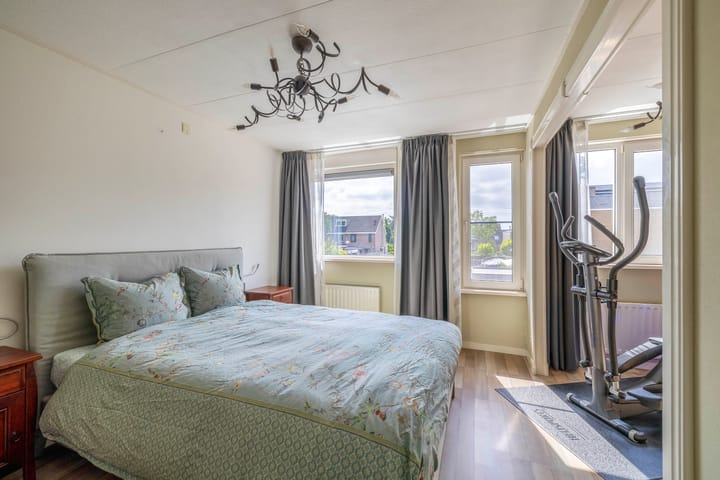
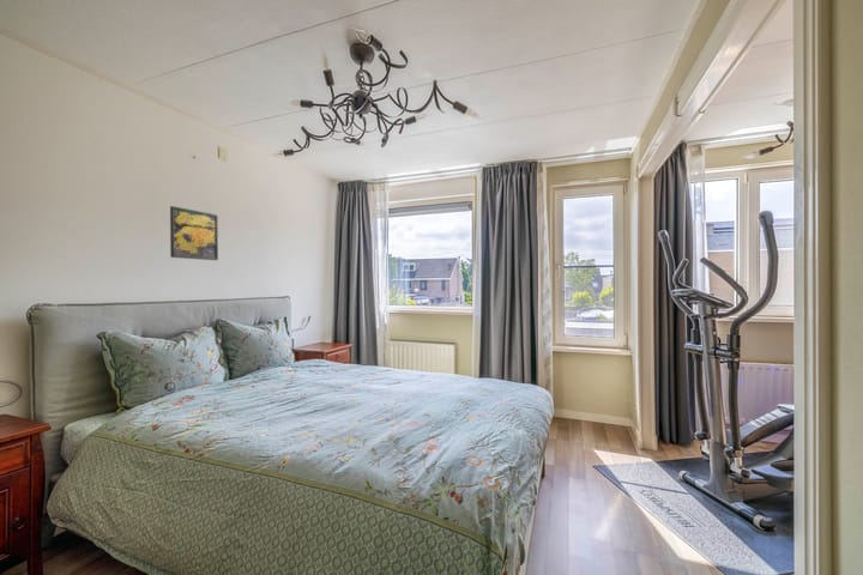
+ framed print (195, 235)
